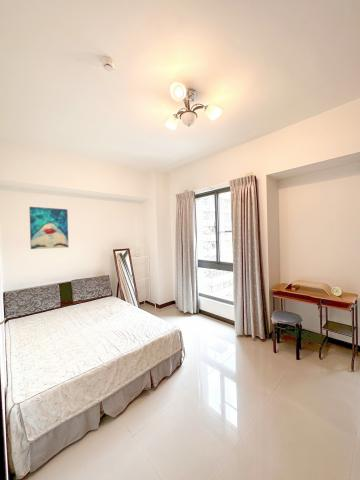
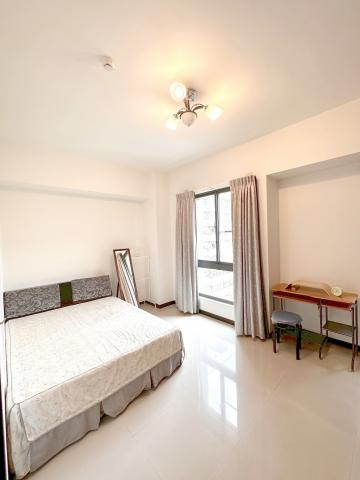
- wall art (49, 228)
